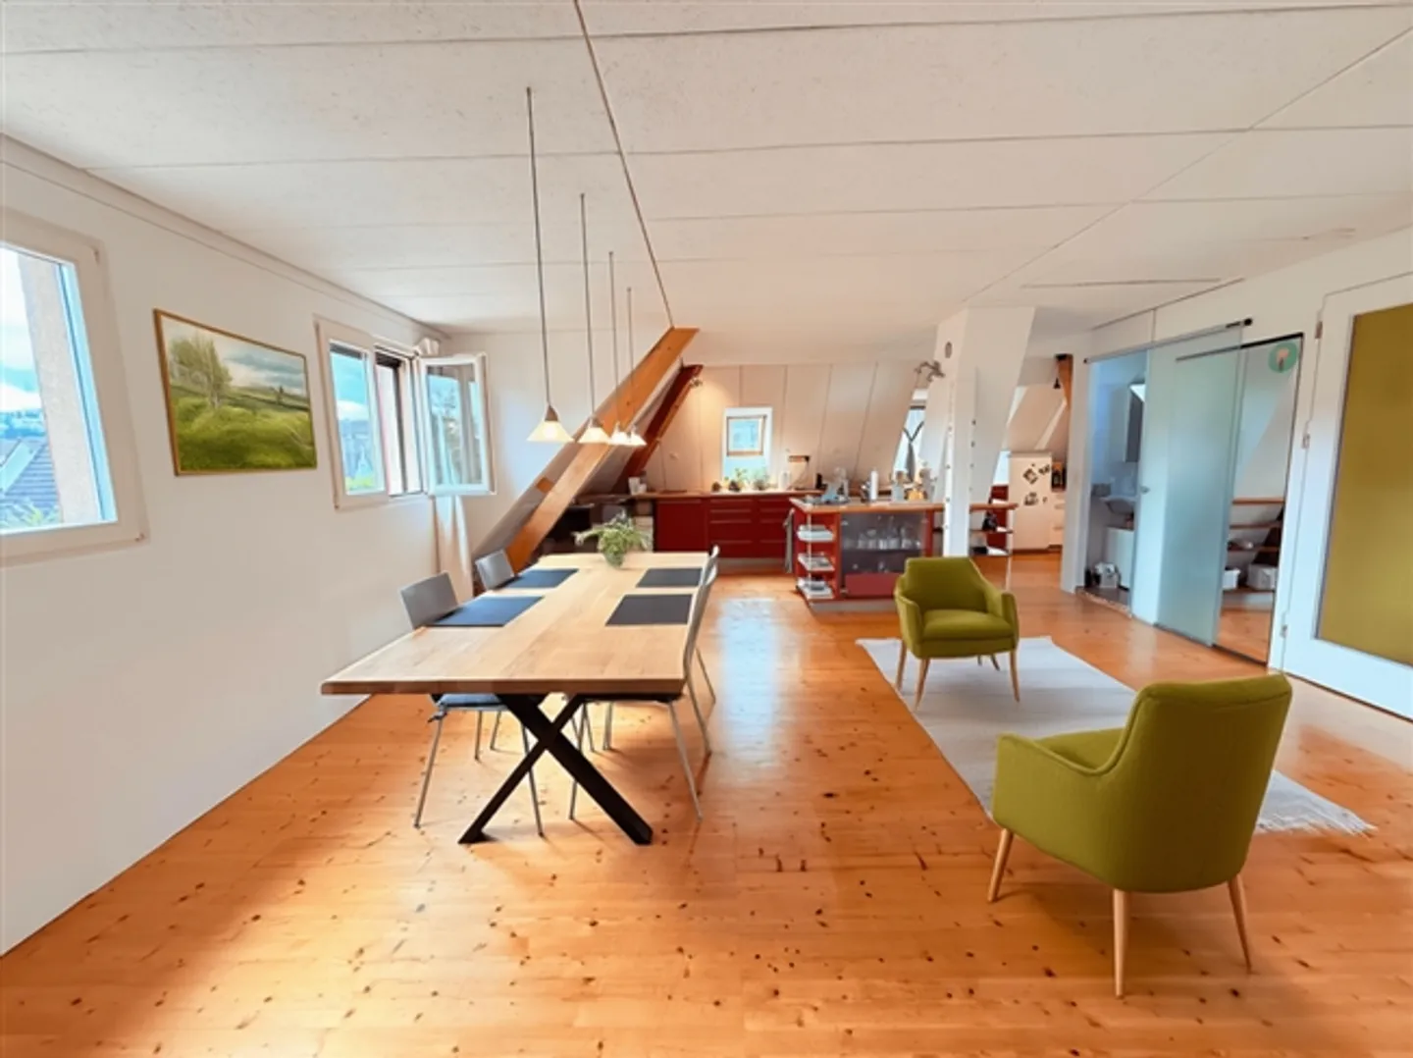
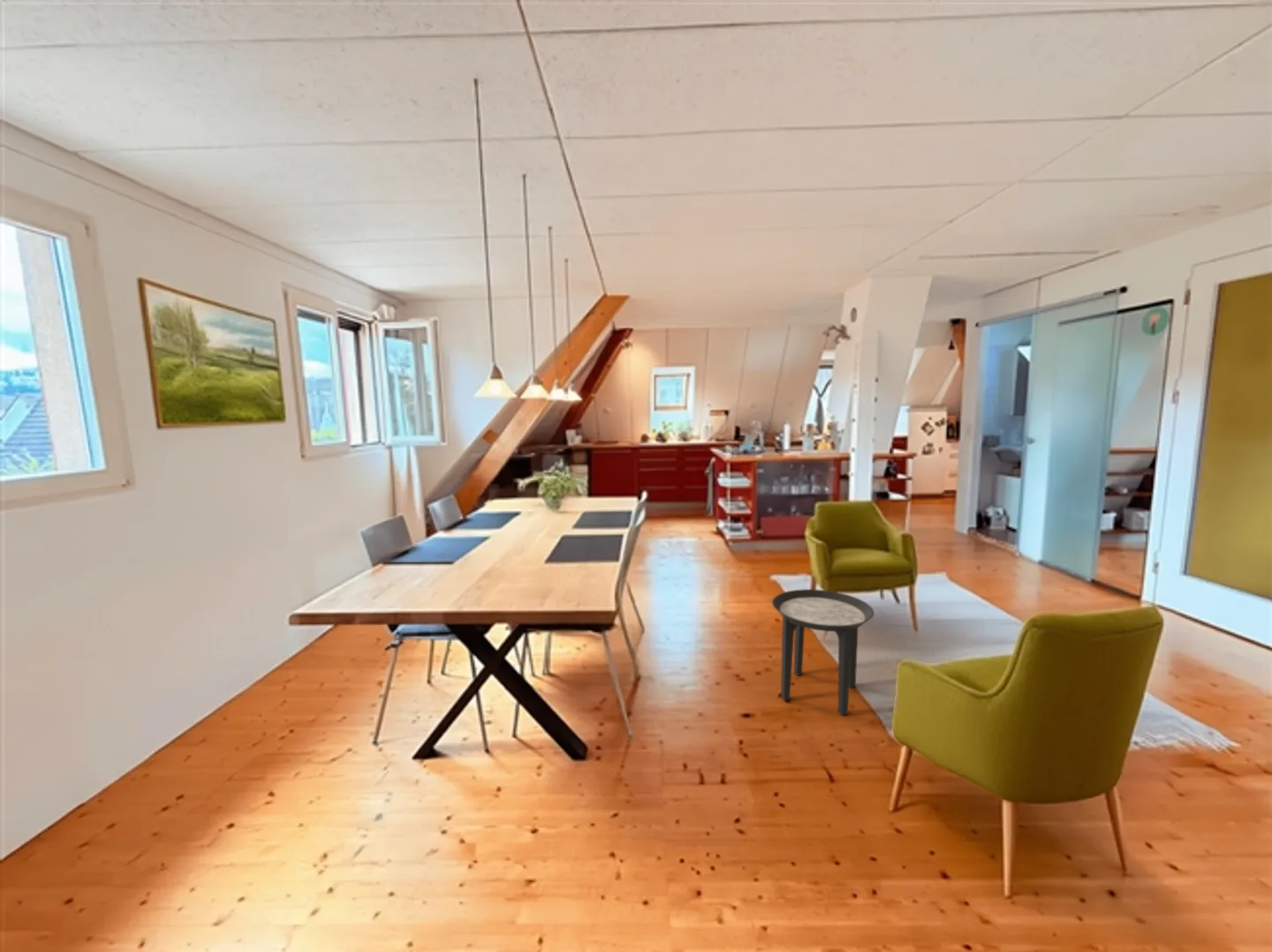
+ side table (803, 647)
